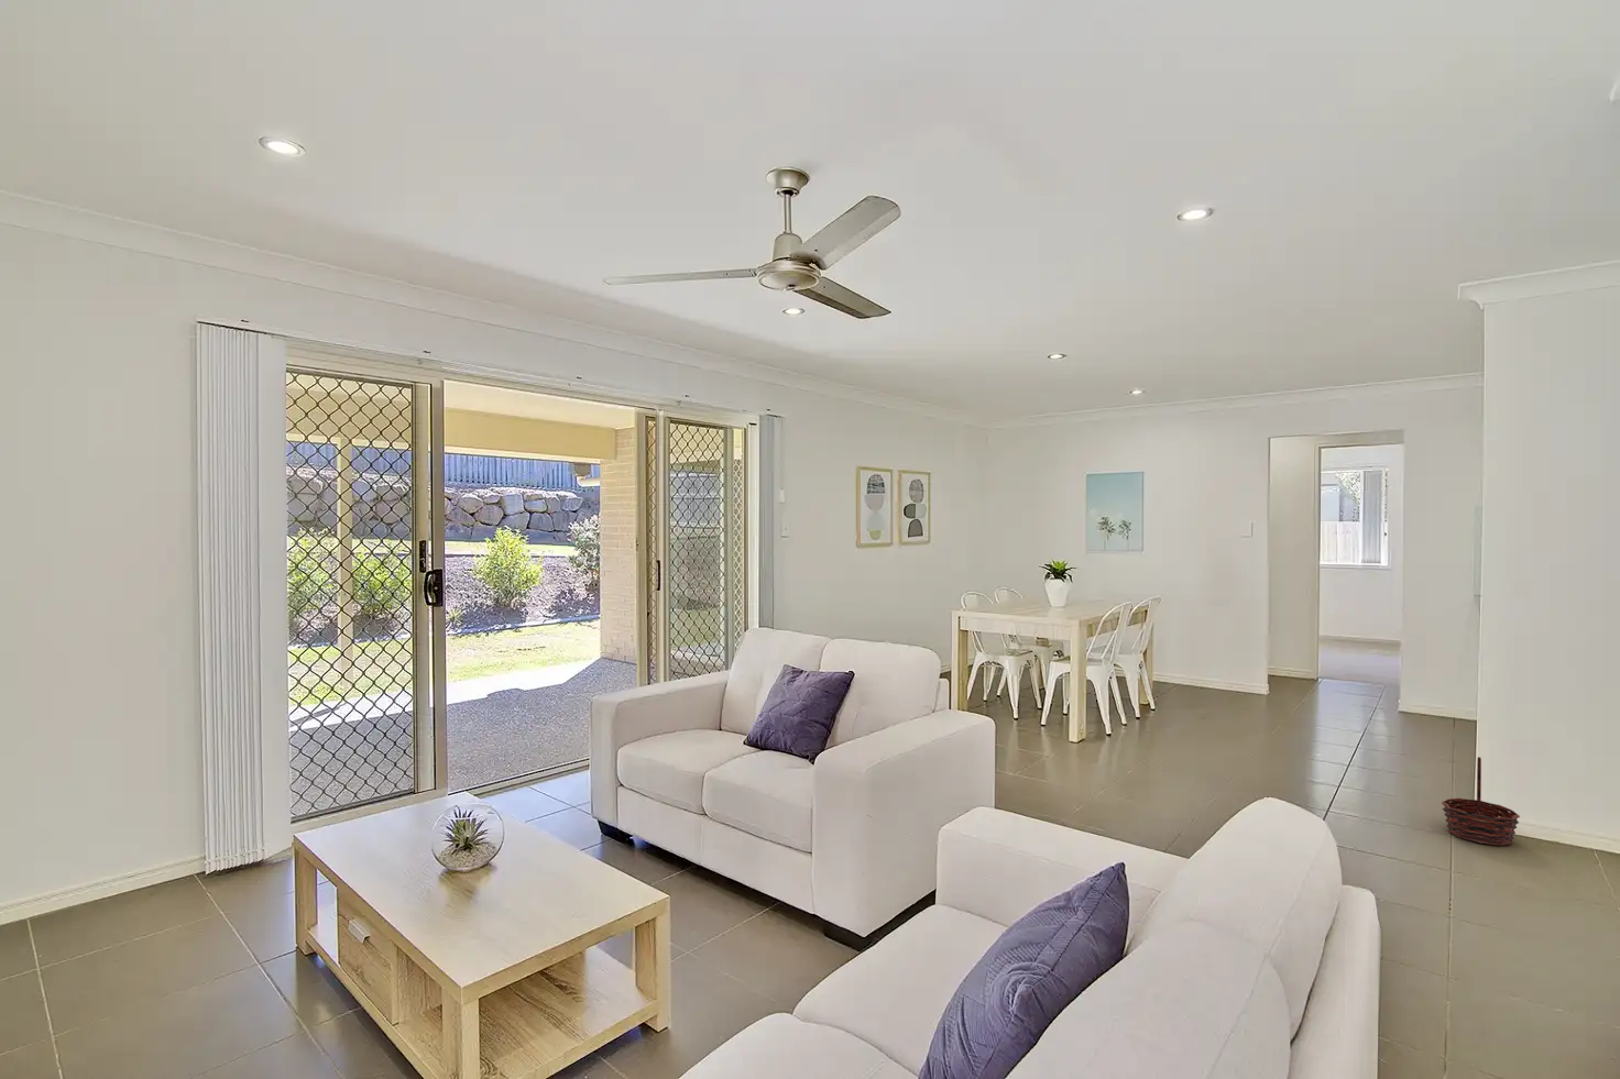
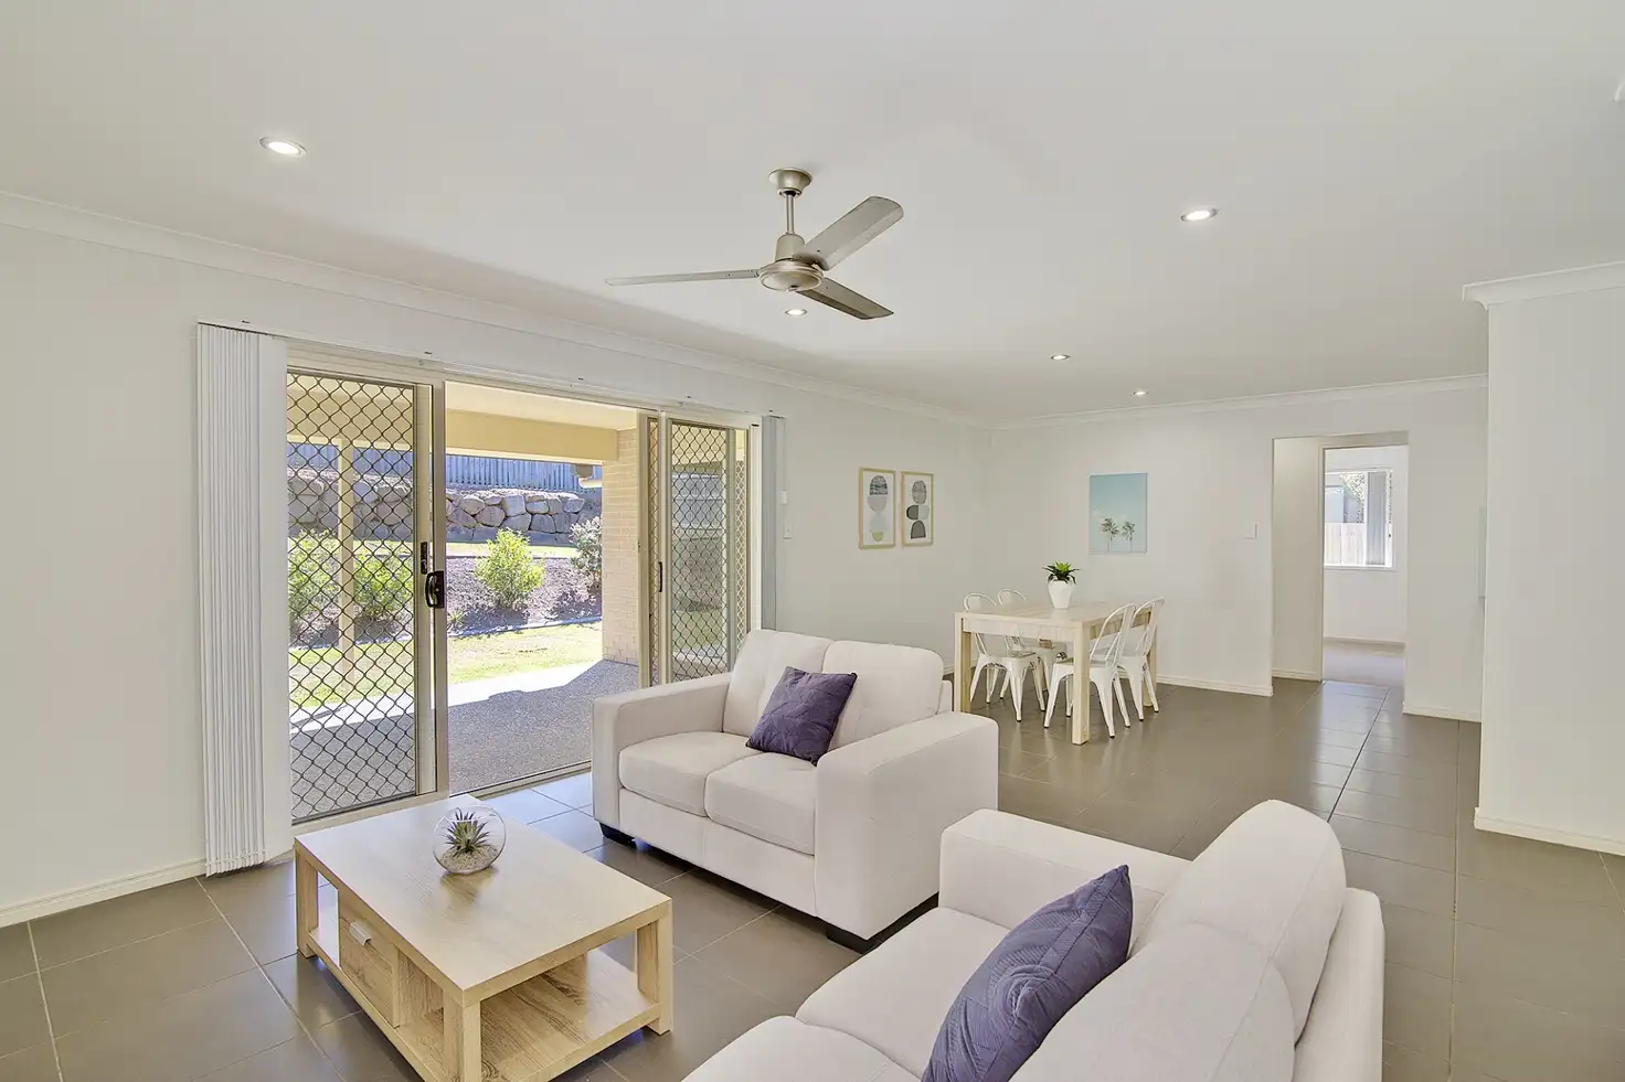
- basket (1479, 796)
